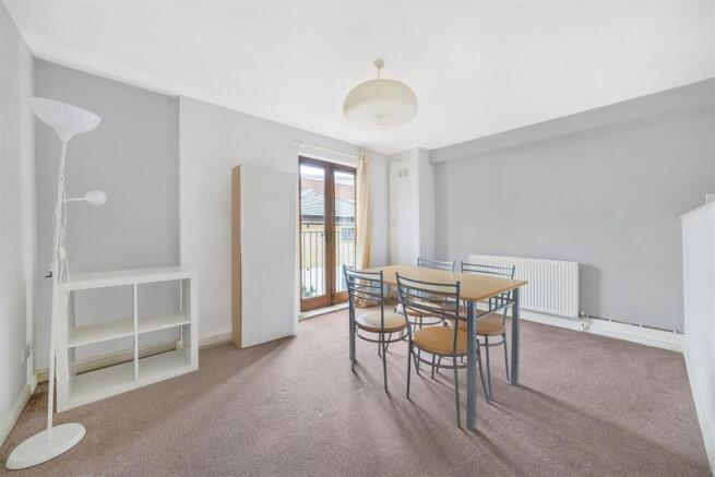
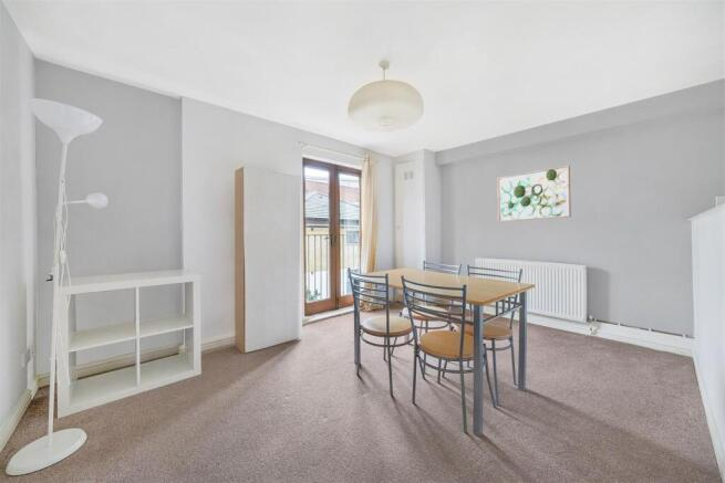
+ wall art (530, 196)
